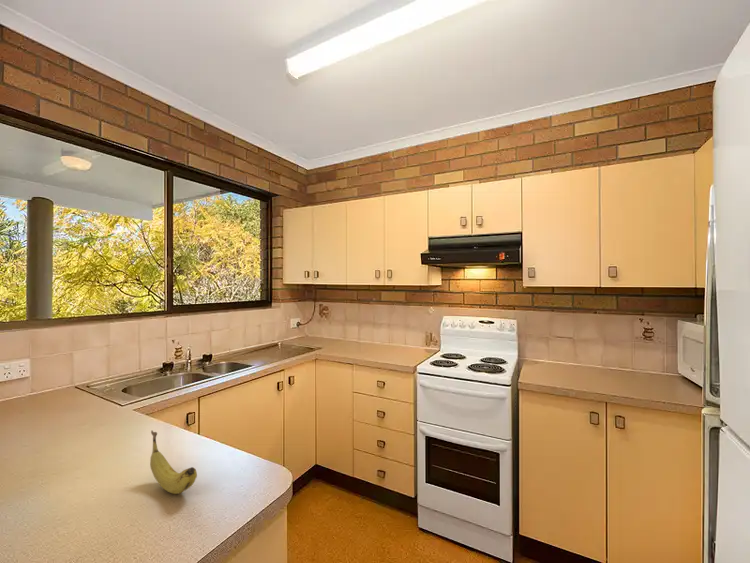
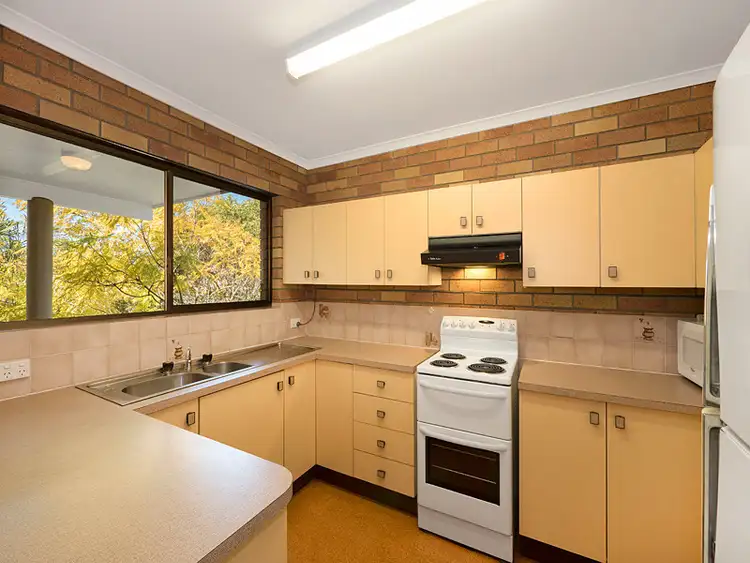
- fruit (169, 464)
